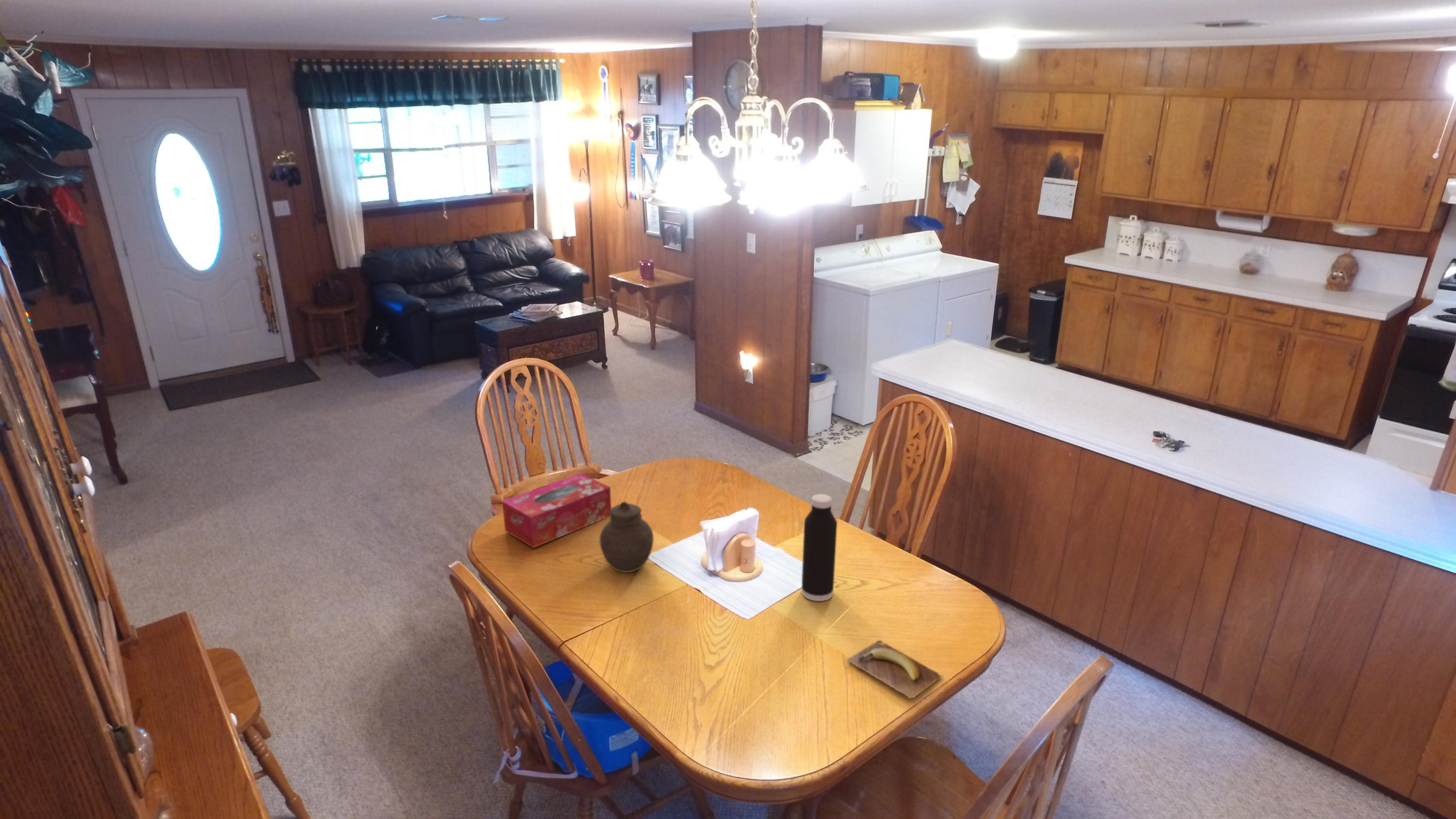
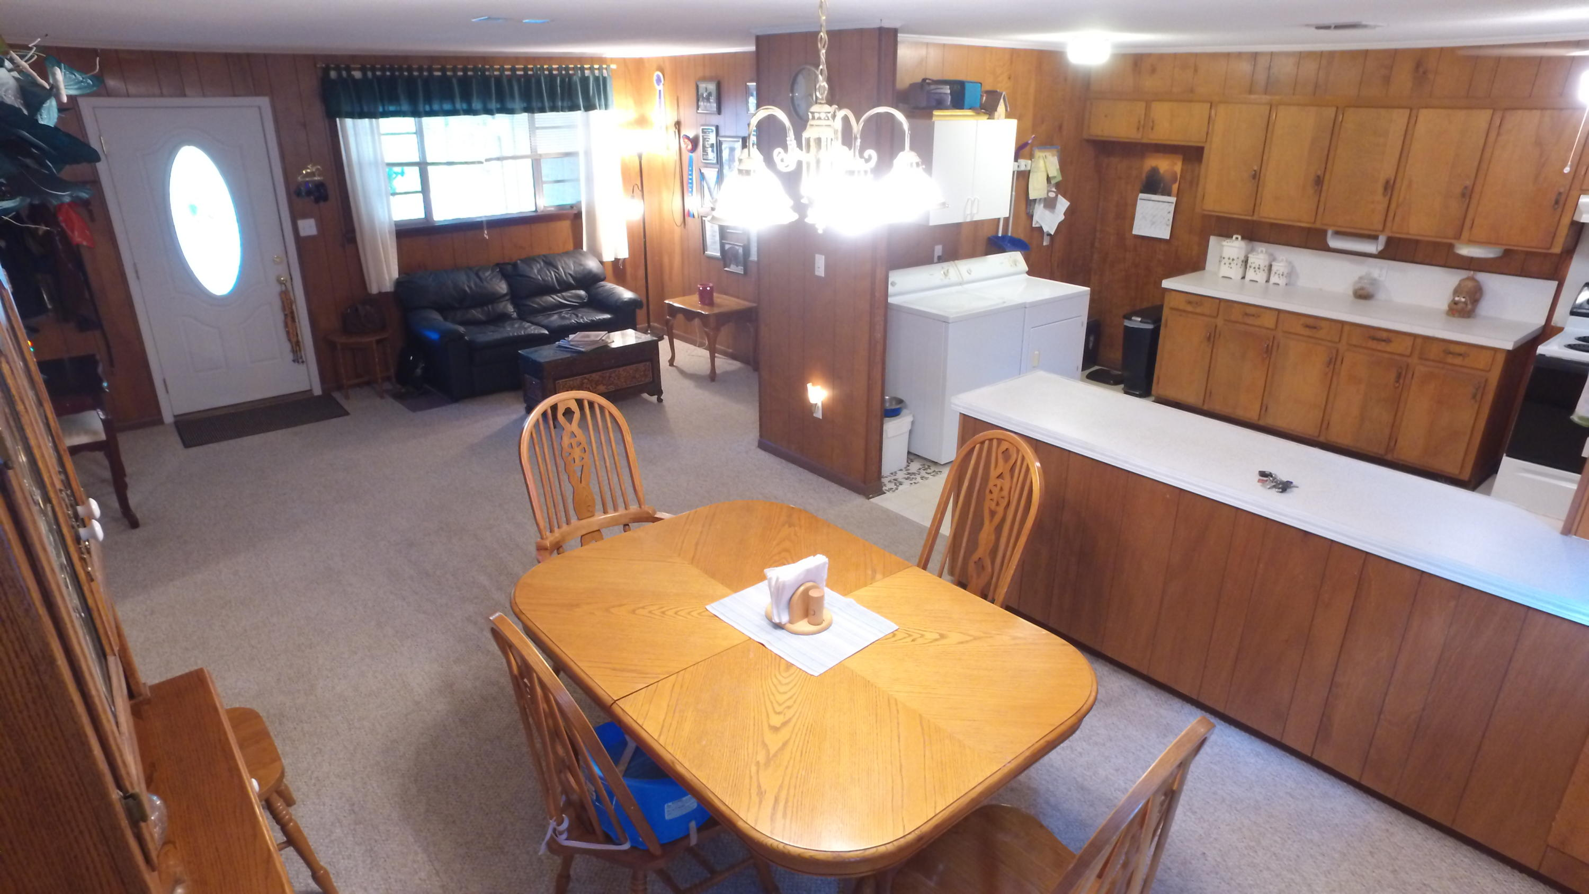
- banana (894, 664)
- tissue box (558, 508)
- jar (626, 535)
- water bottle (819, 546)
